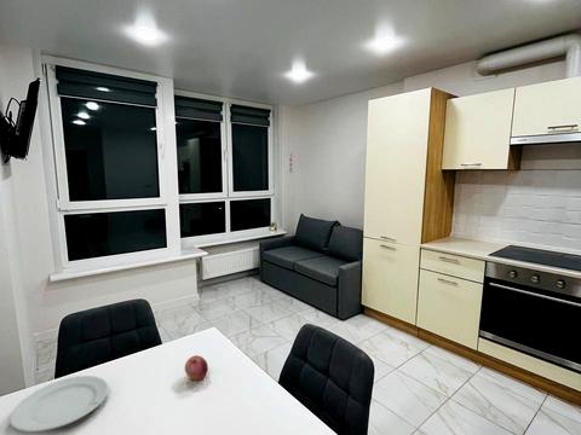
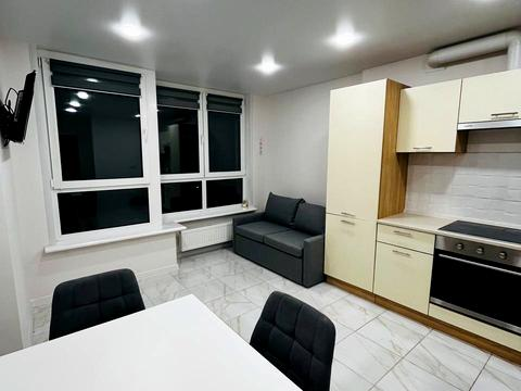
- chinaware (63, 402)
- apple (196, 367)
